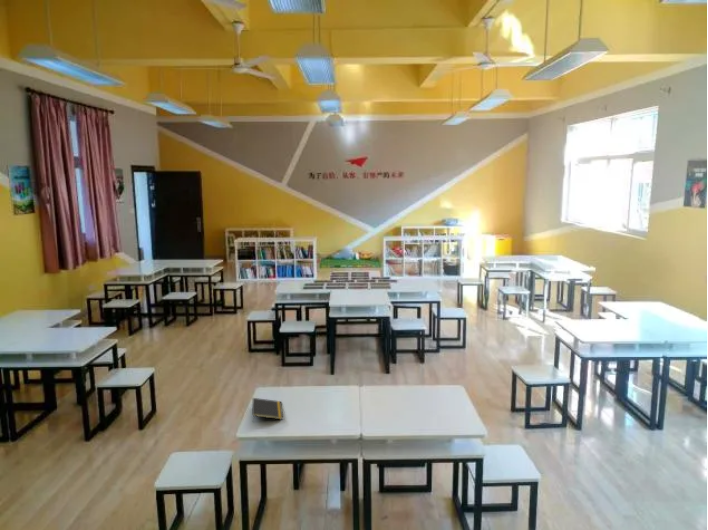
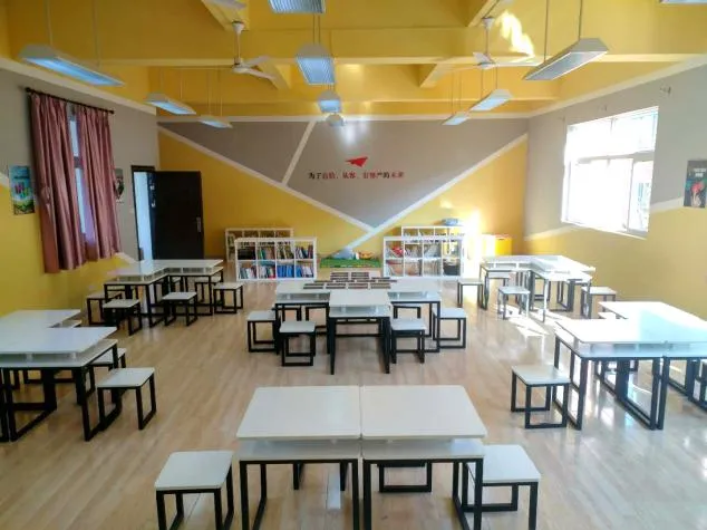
- notepad (267, 408)
